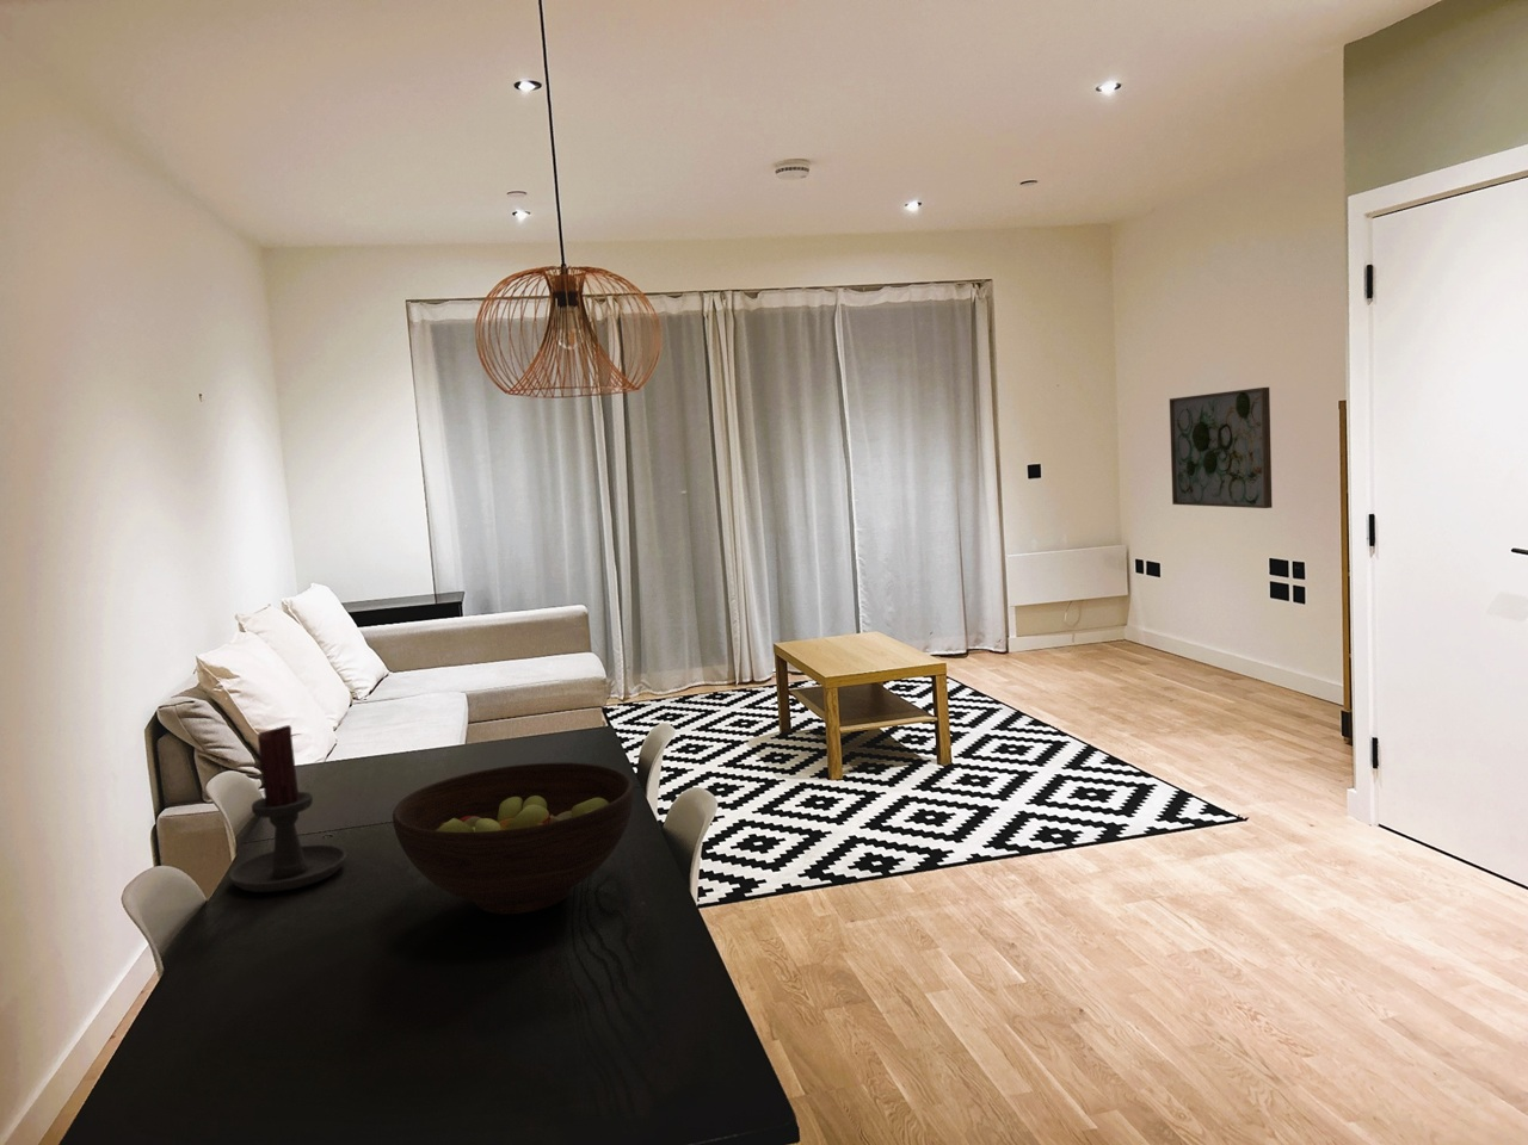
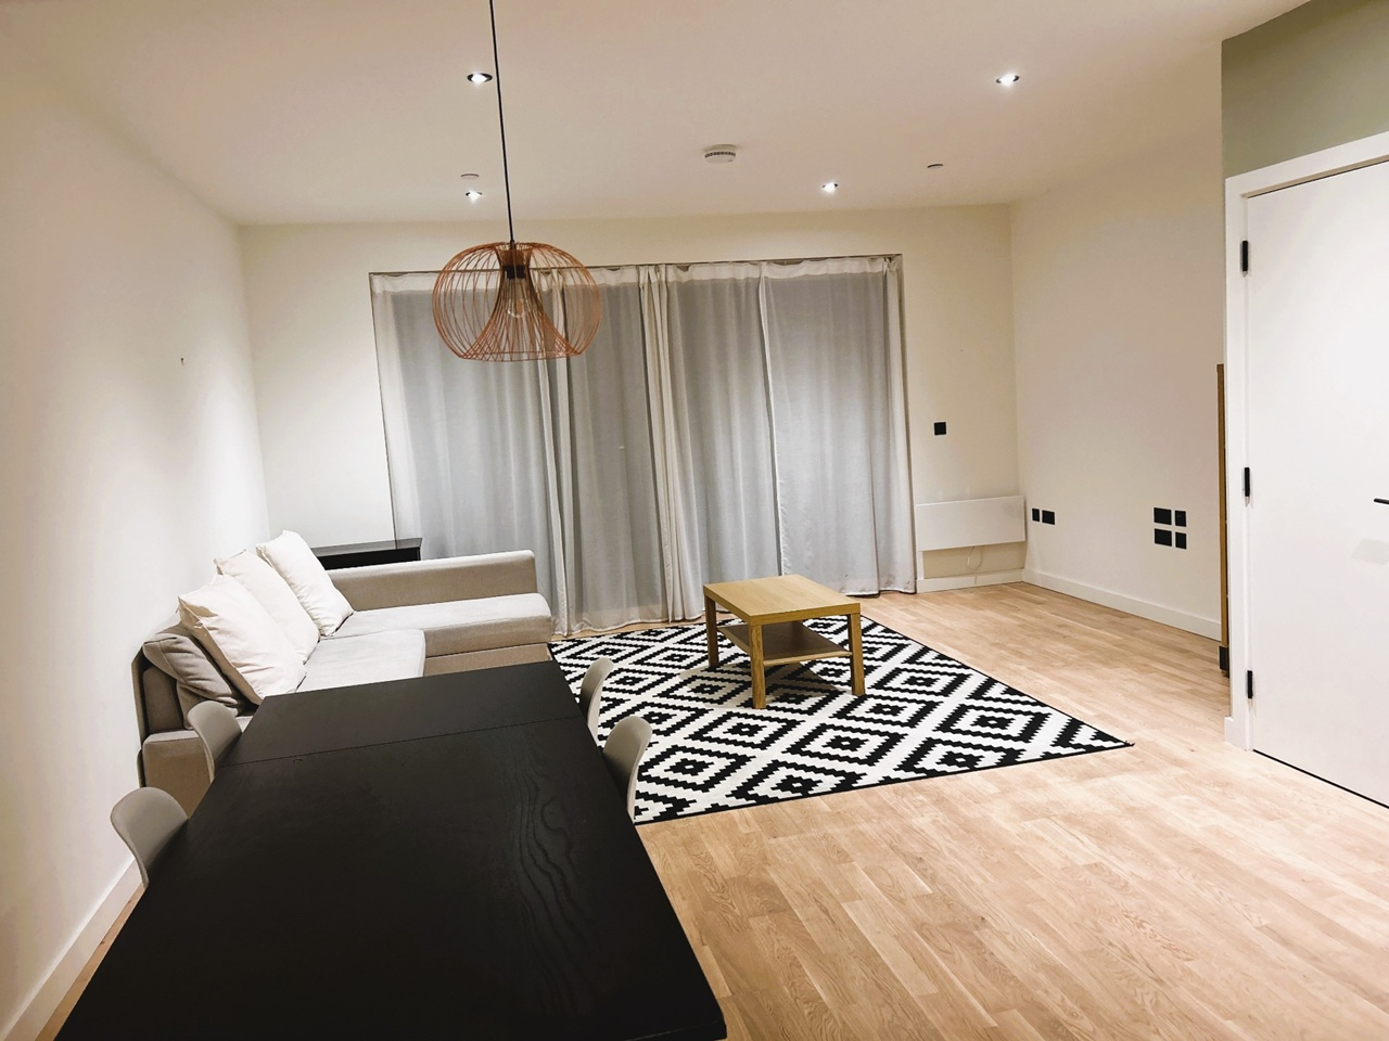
- wall art (1215, 450)
- fruit bowl (520, 847)
- candle holder (280, 797)
